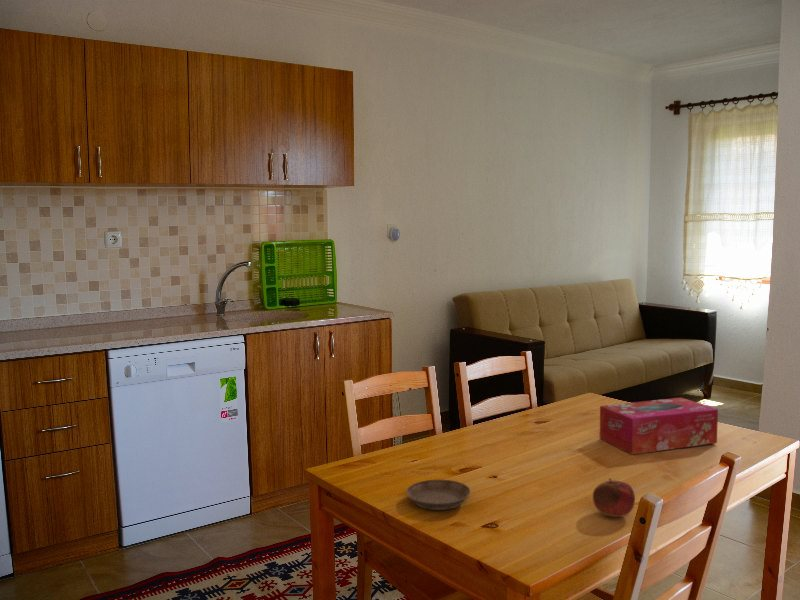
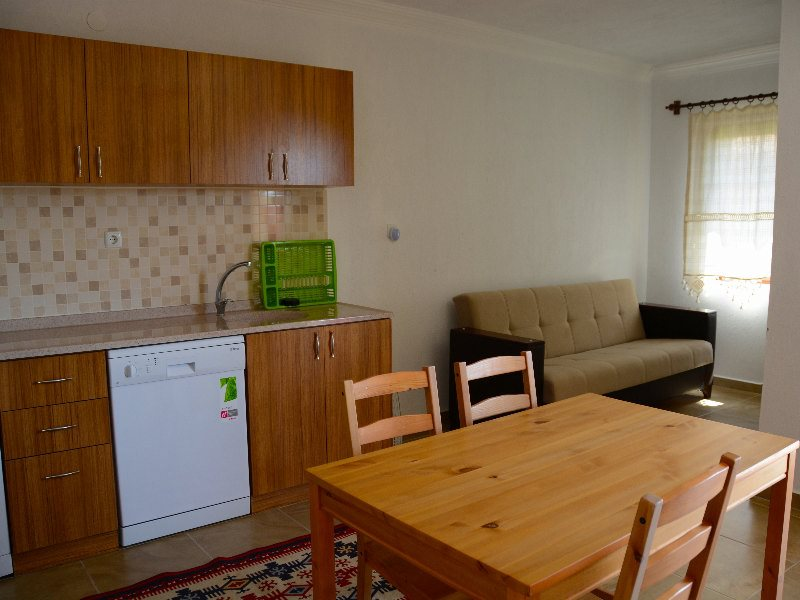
- tissue box (657, 424)
- fruit (613, 497)
- saucer (438, 495)
